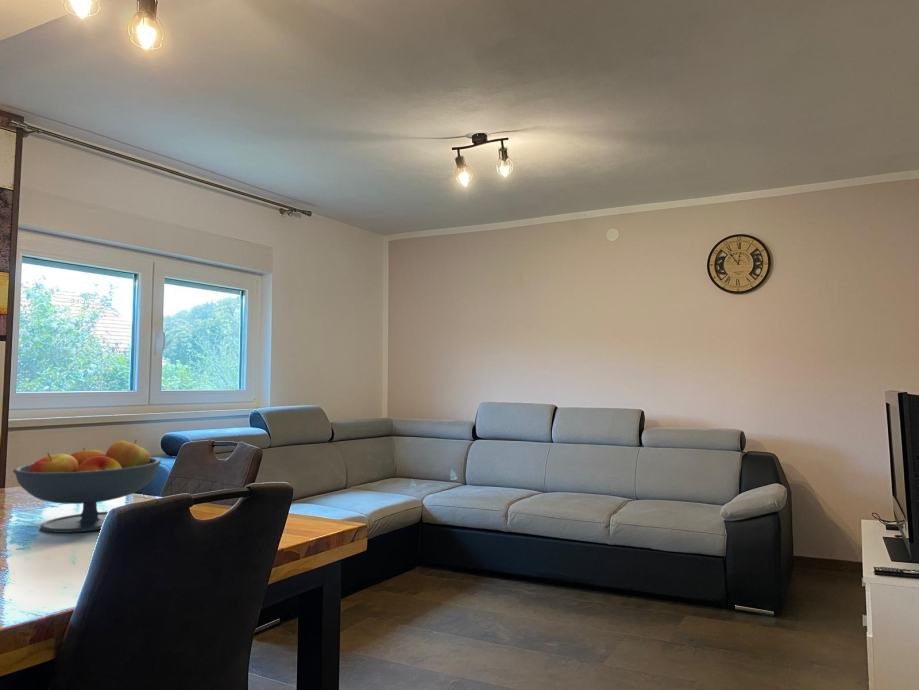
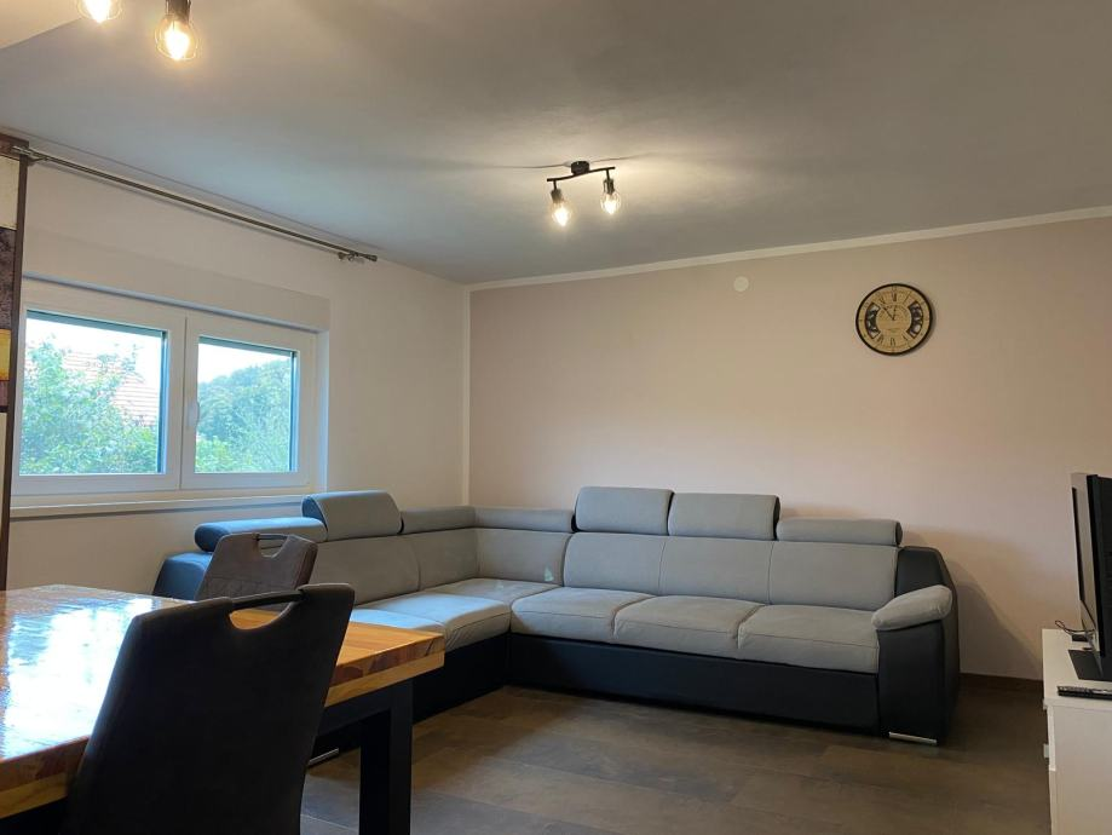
- fruit bowl (90, 483)
